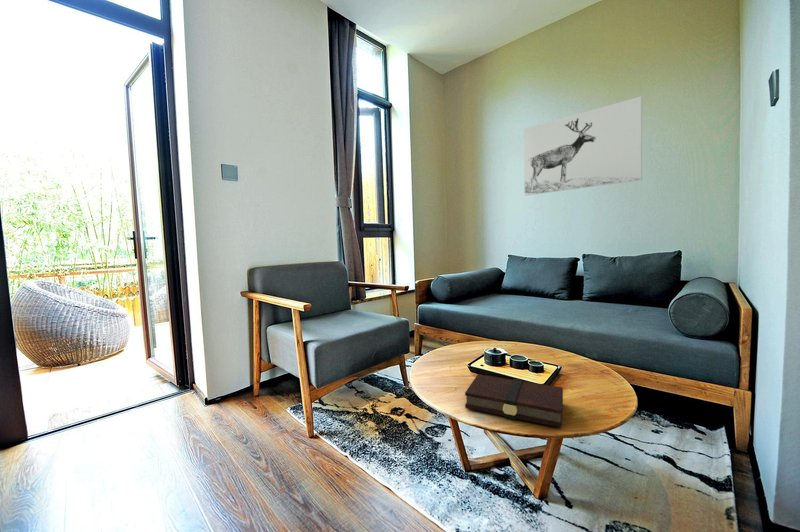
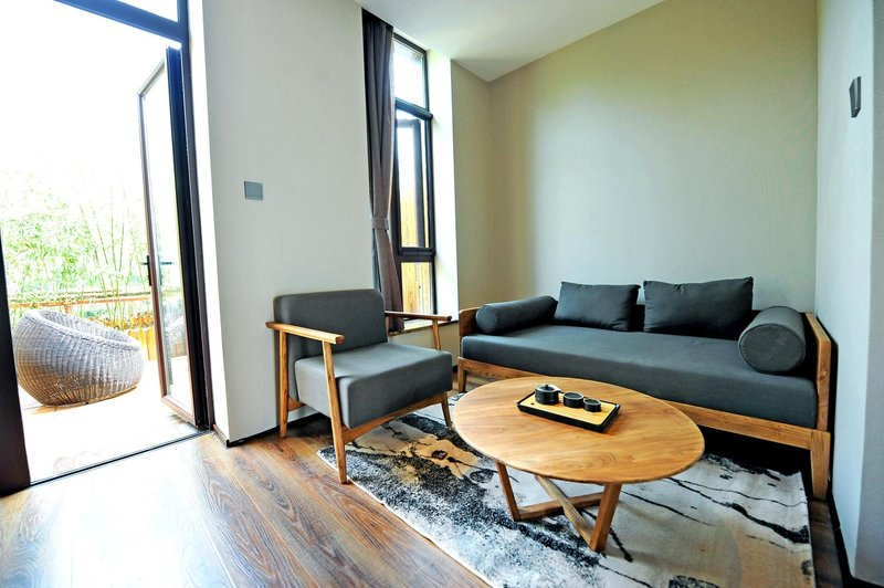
- wall art (576, 151)
- book (514, 397)
